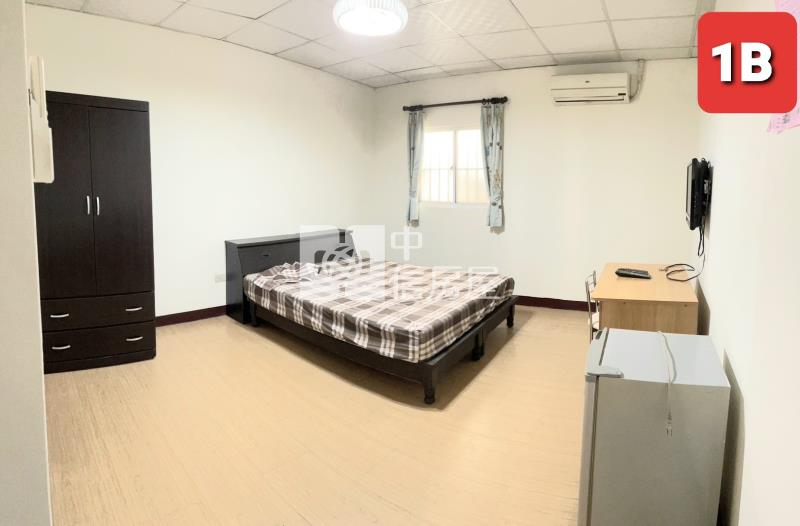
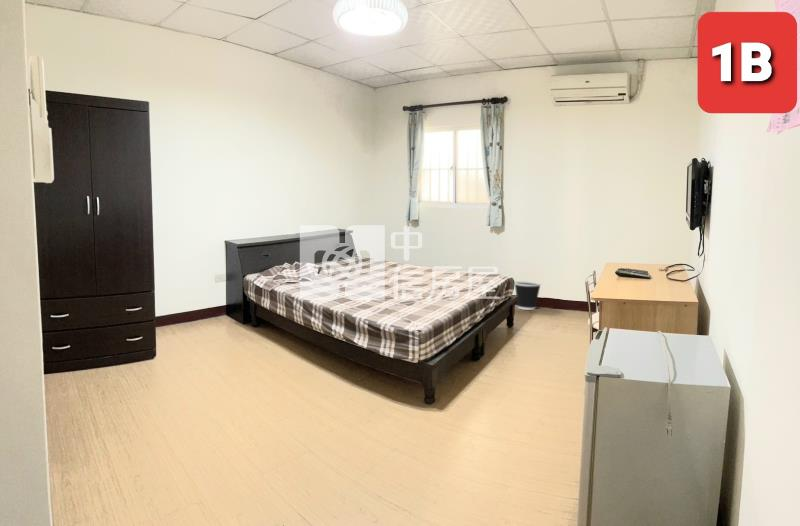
+ wastebasket (527, 295)
